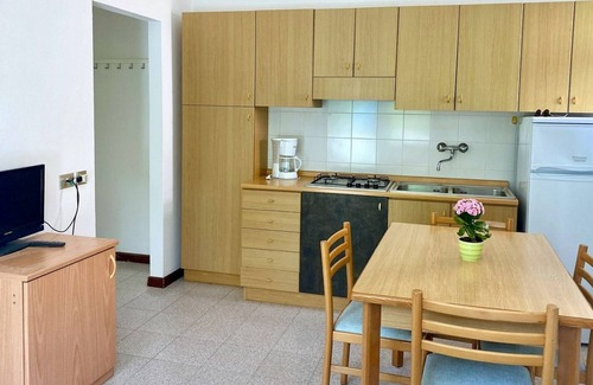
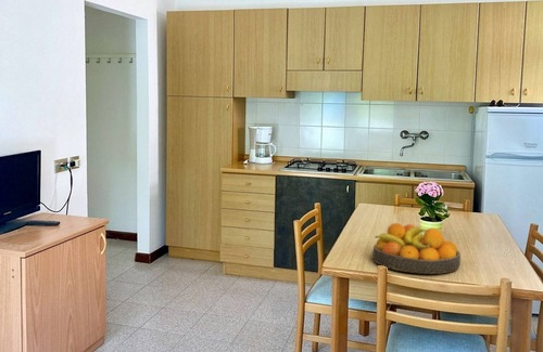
+ fruit bowl (416, 244)
